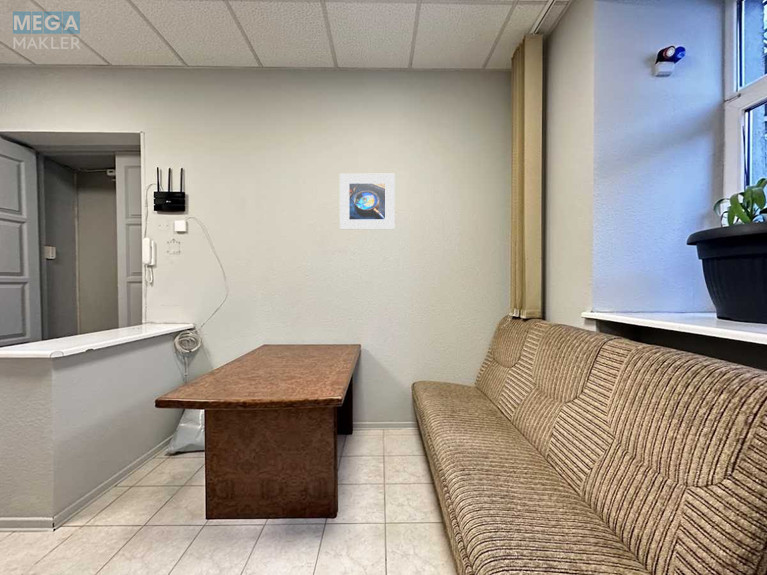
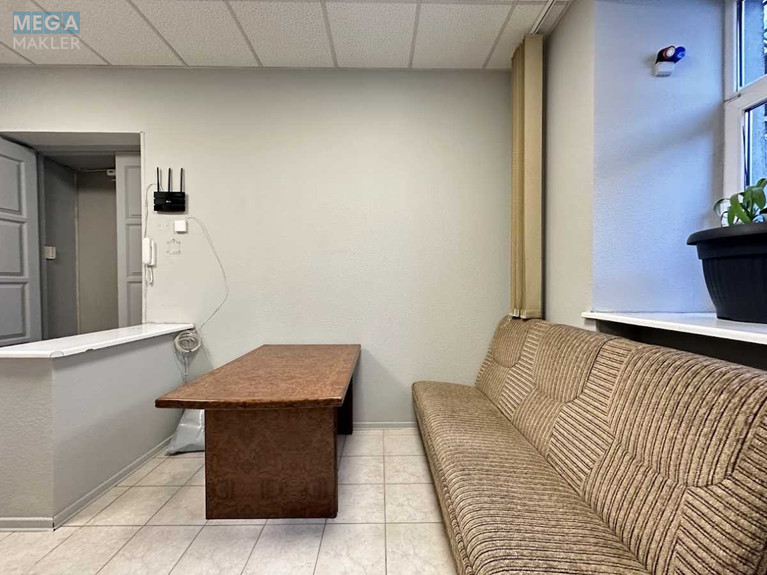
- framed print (367, 201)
